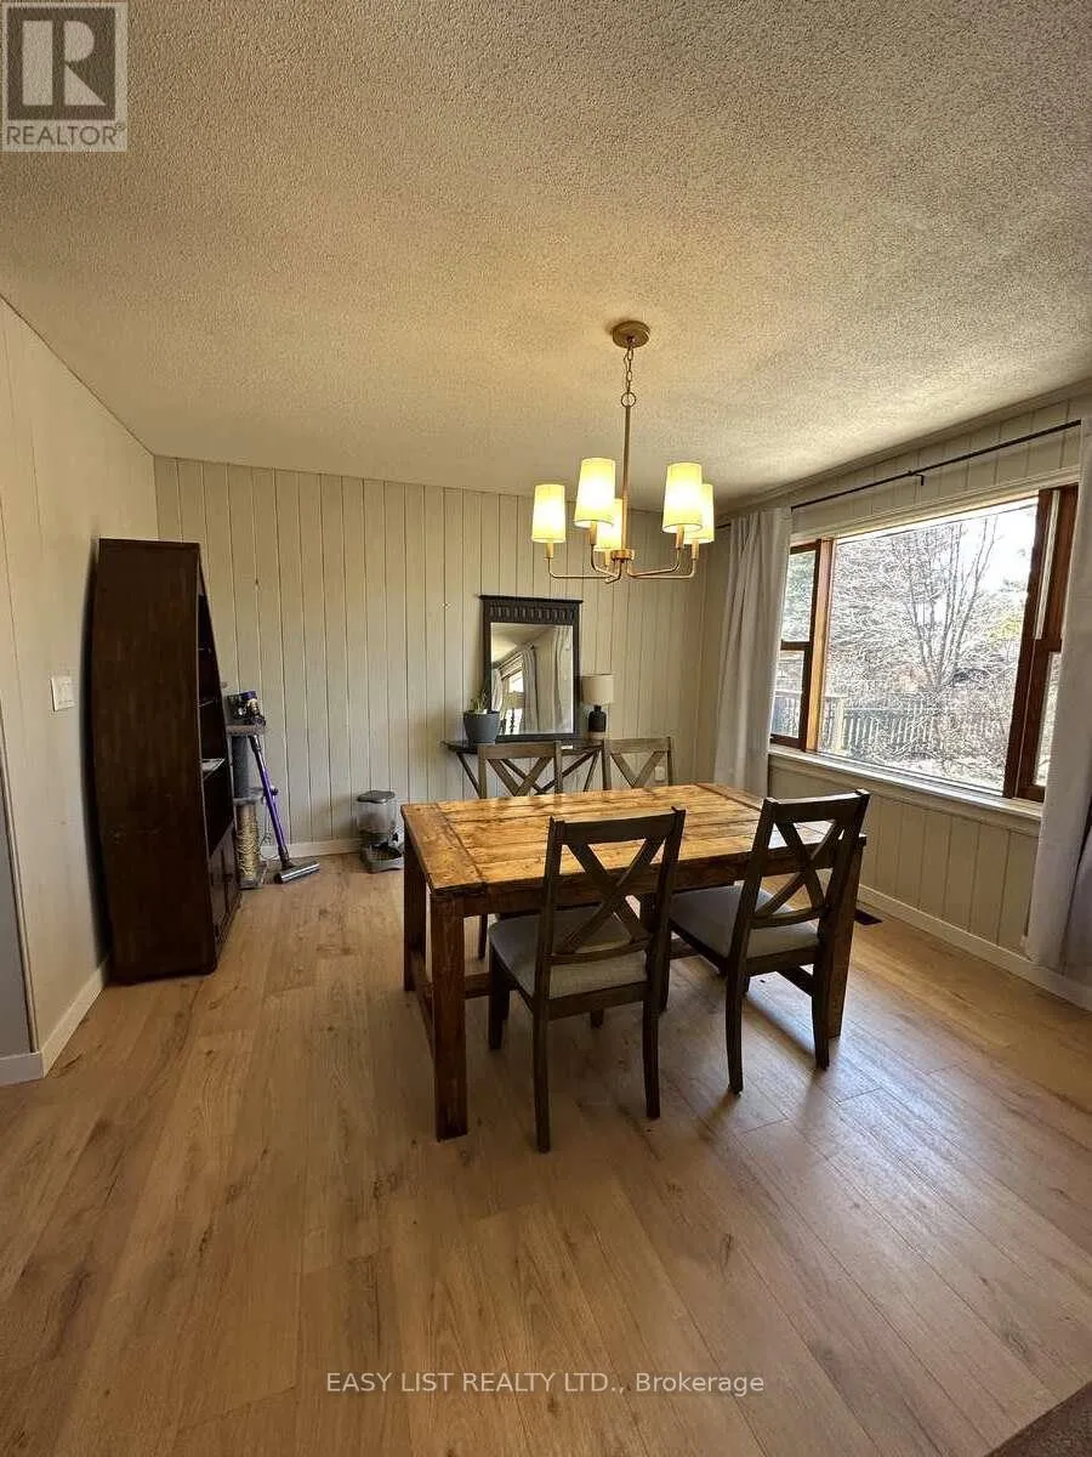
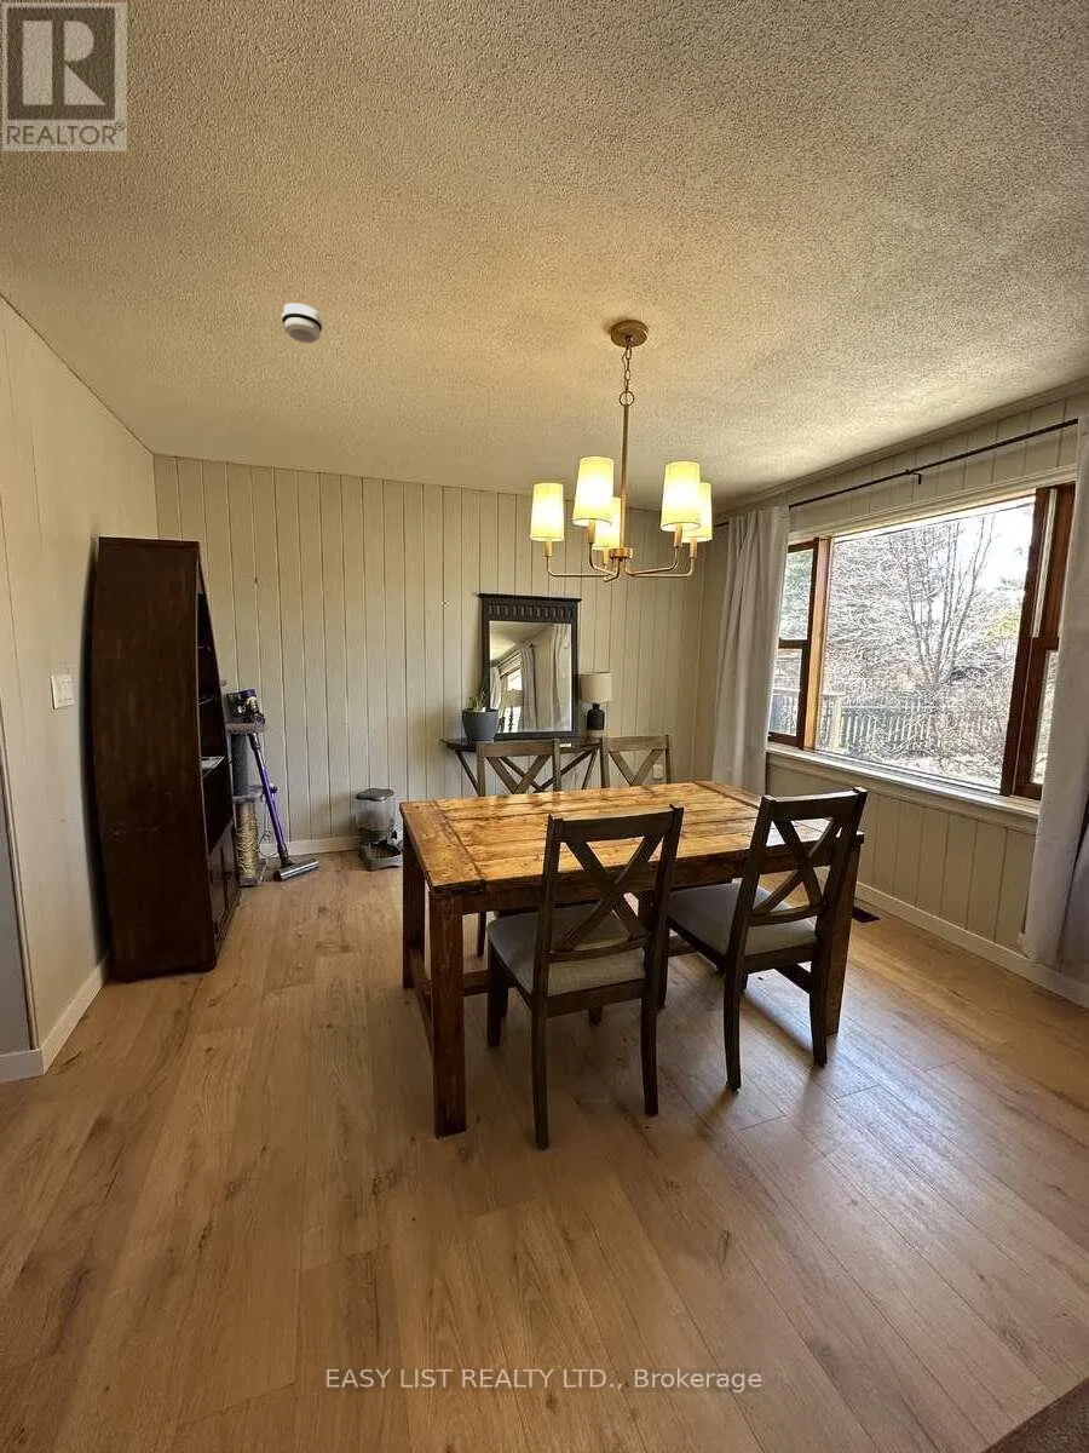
+ smoke detector (301, 323)
